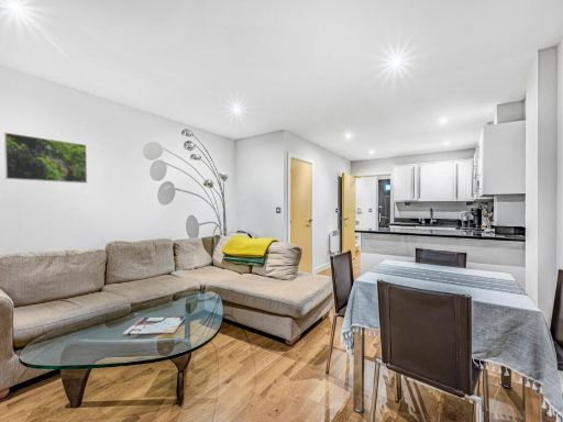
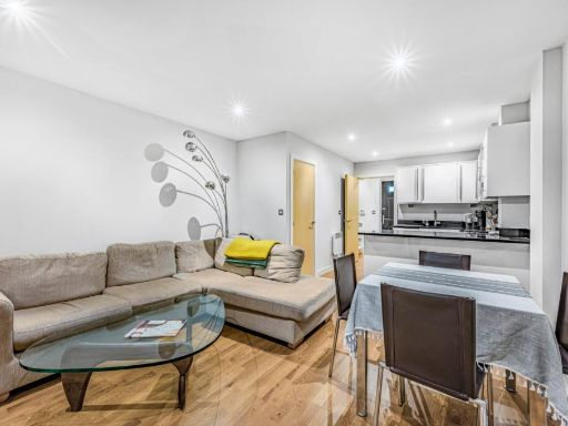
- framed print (49, 159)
